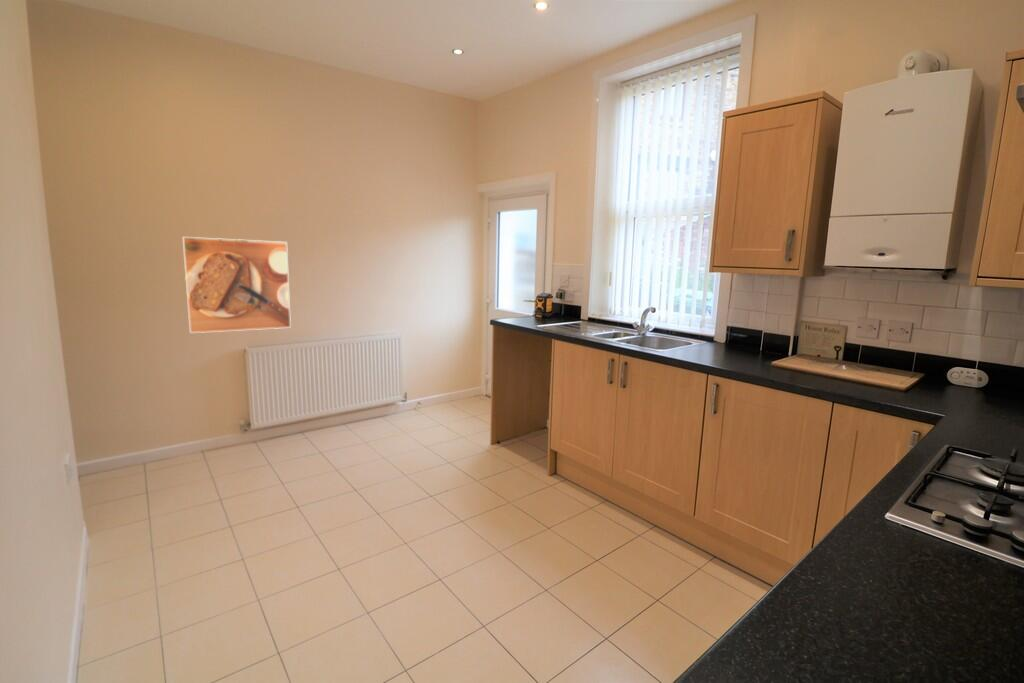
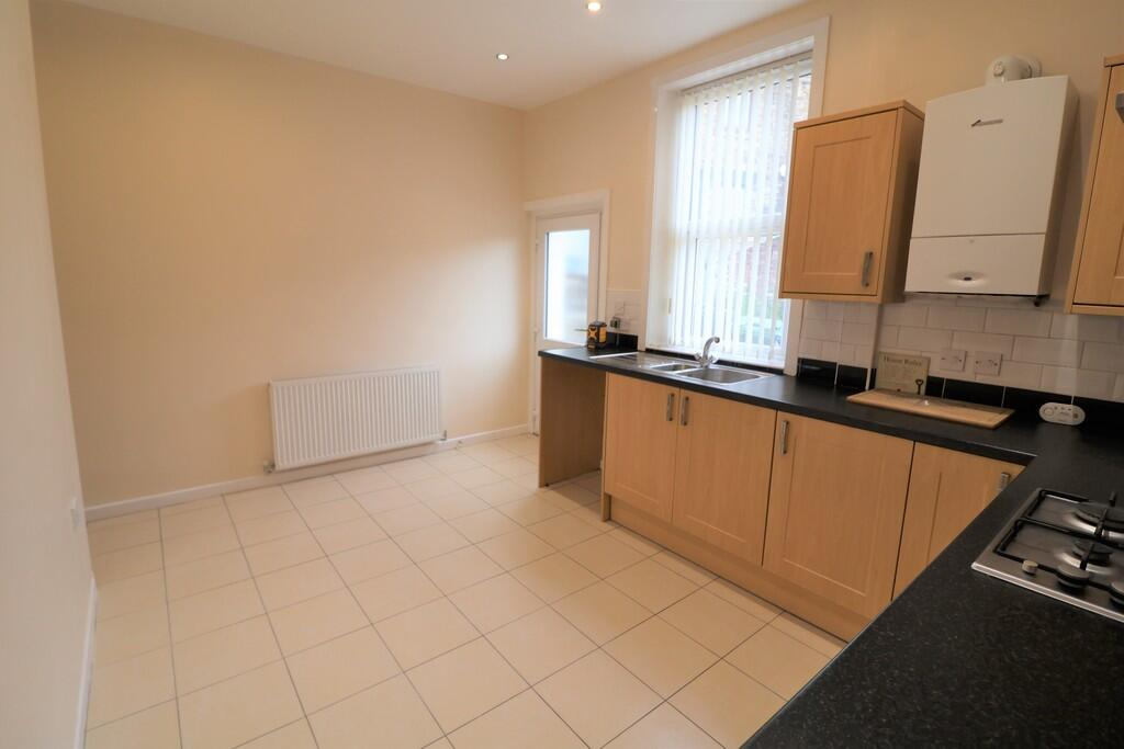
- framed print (240, 285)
